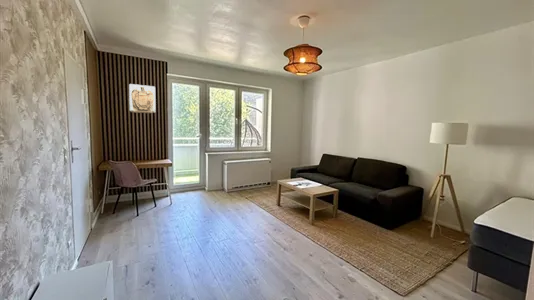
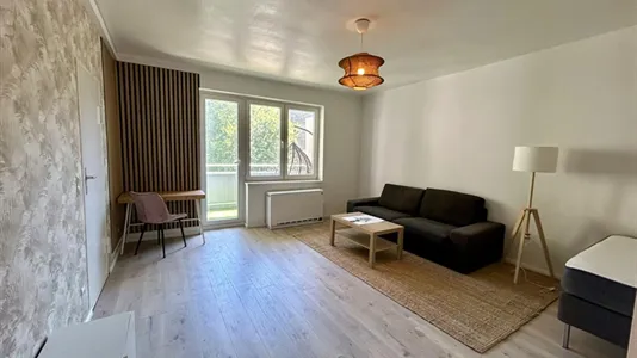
- wall sculpture (142, 99)
